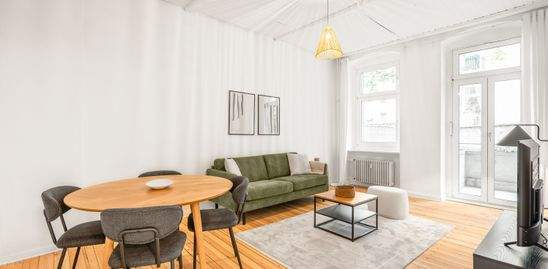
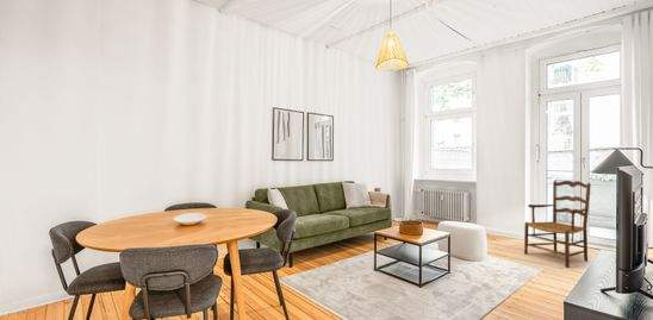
+ armchair (558, 222)
